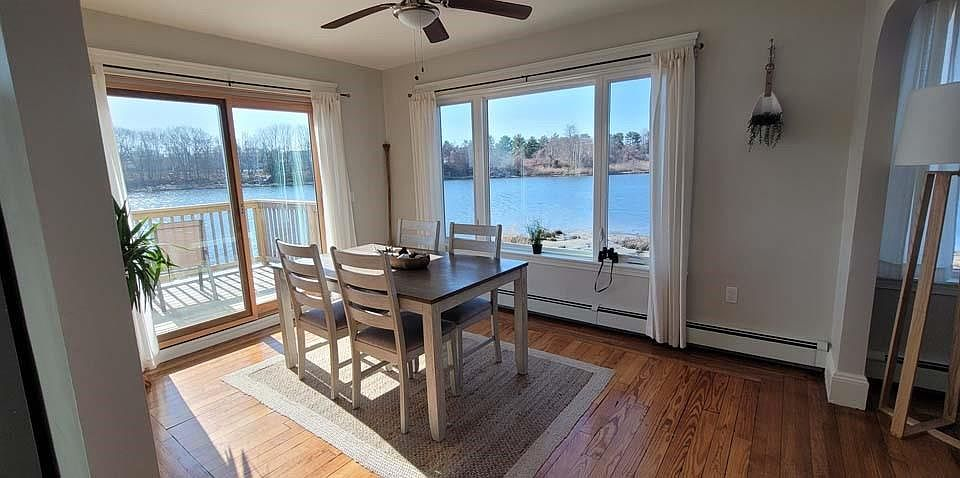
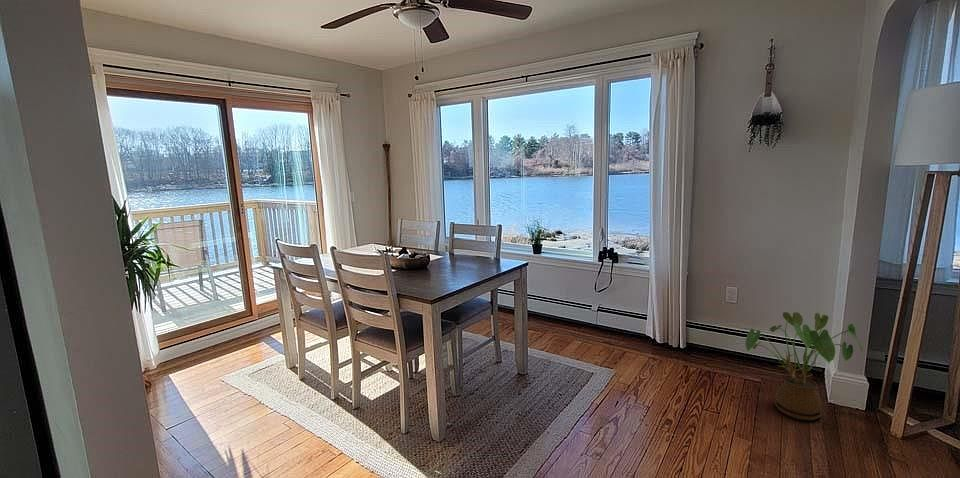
+ house plant (796, 365)
